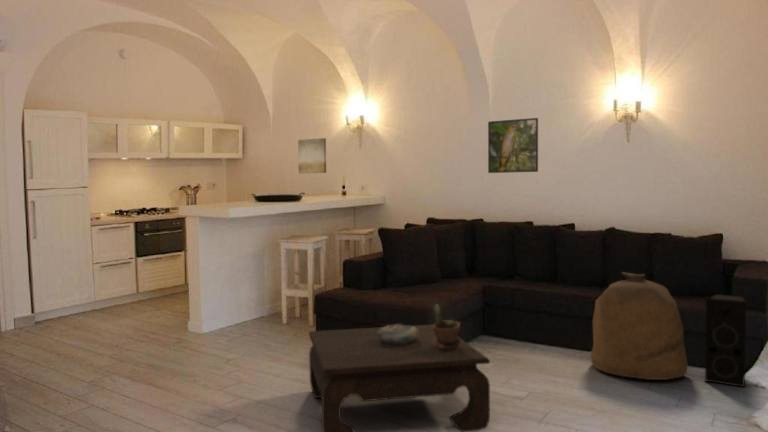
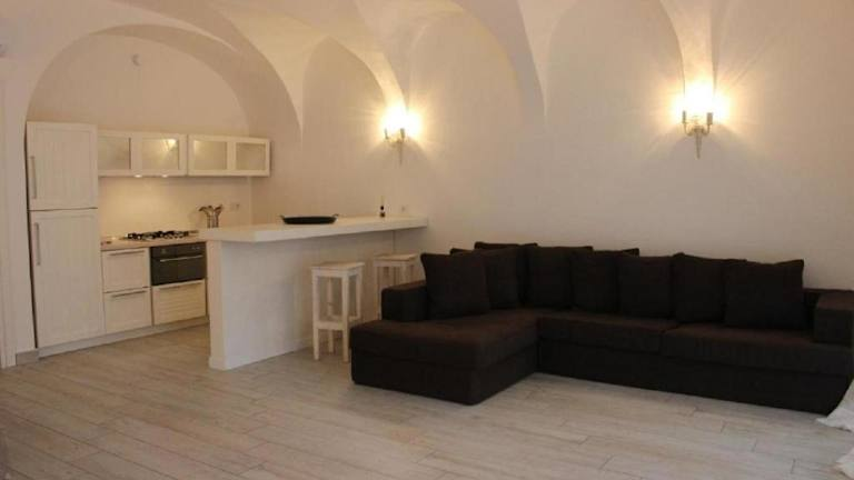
- speaker (726, 338)
- wall art (312, 156)
- potted plant (446, 325)
- decorative bowl (398, 333)
- bag (637, 322)
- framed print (512, 146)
- coffee table (391, 376)
